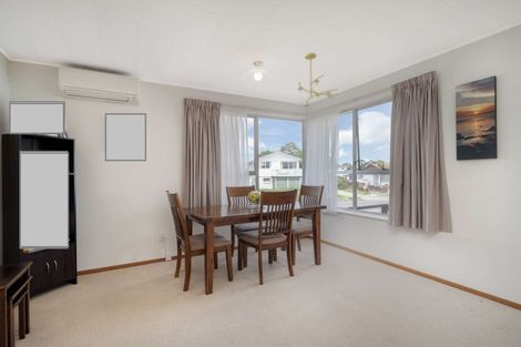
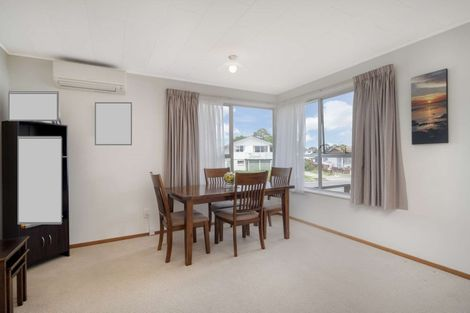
- ceiling light fixture (318, 78)
